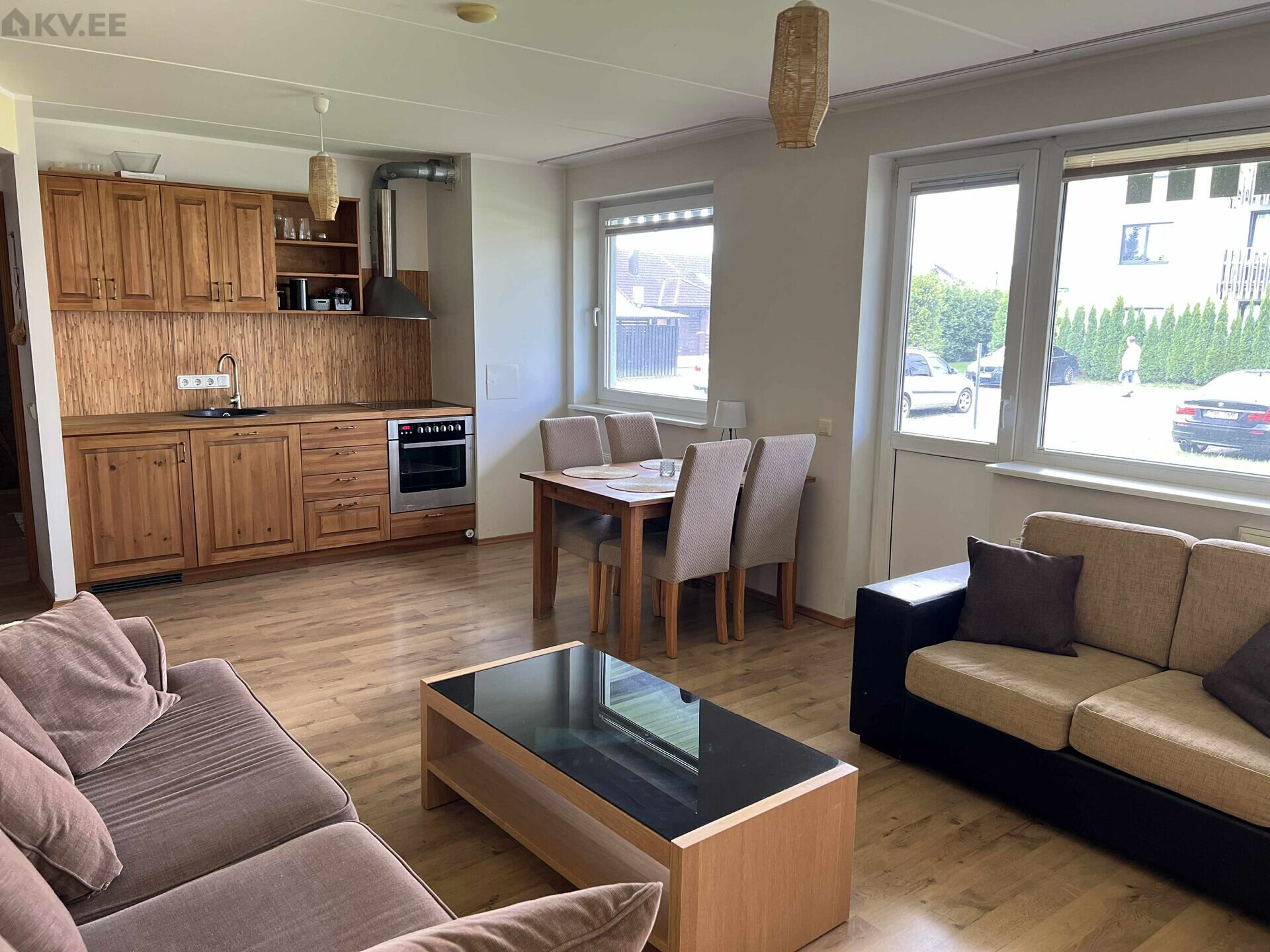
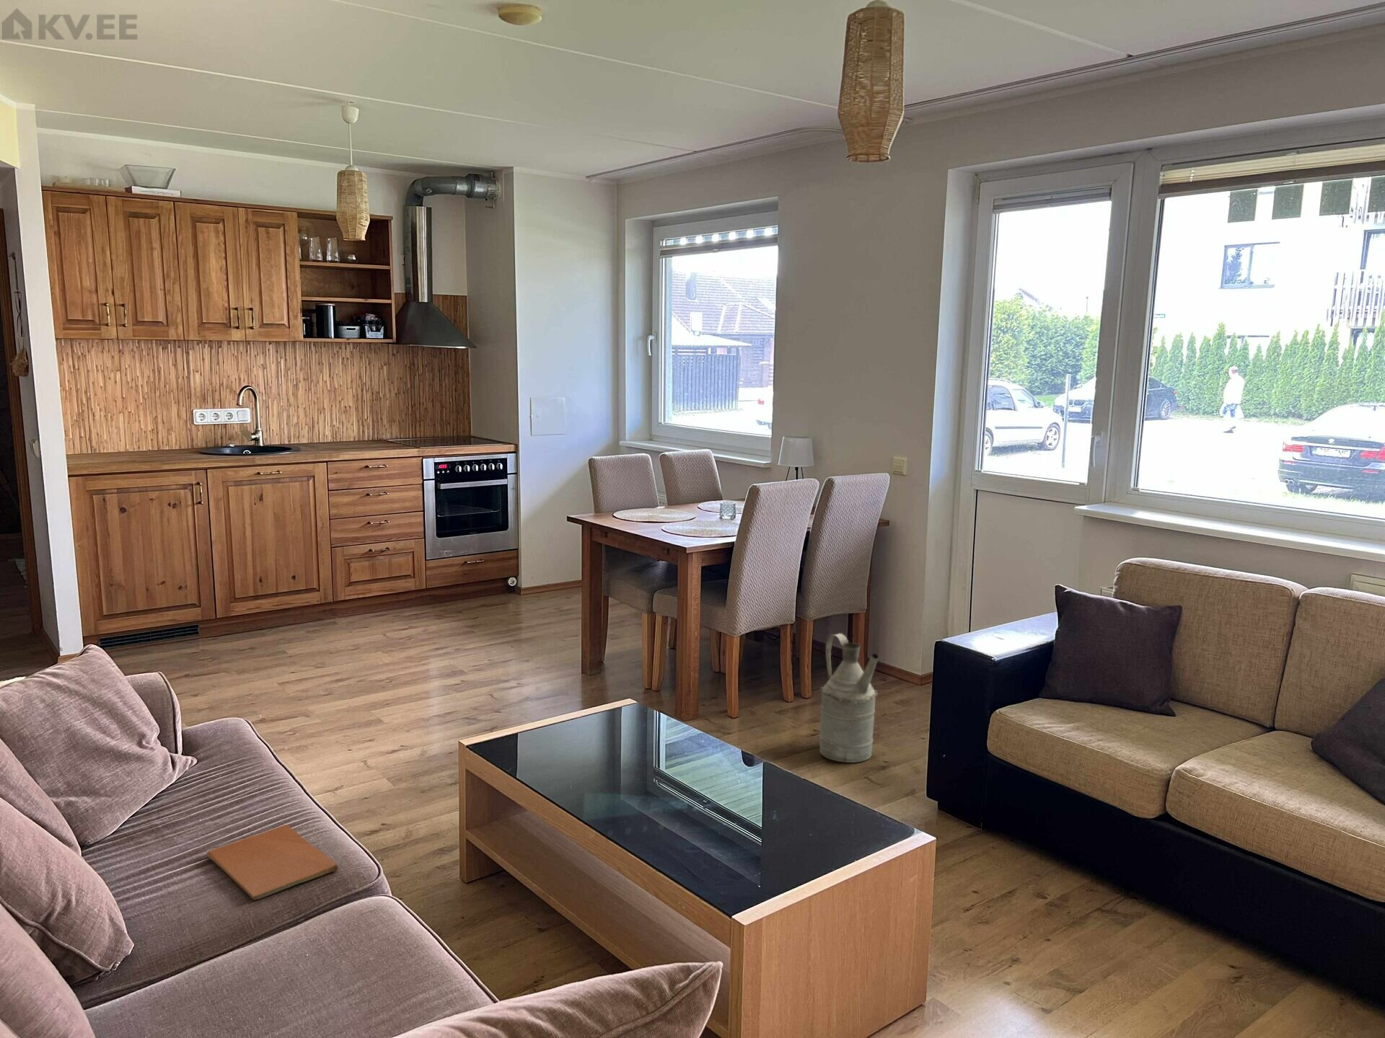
+ book (272, 860)
+ watering can (851, 697)
